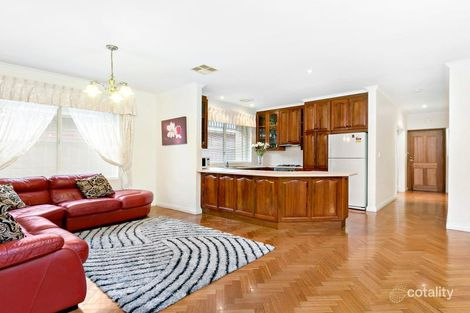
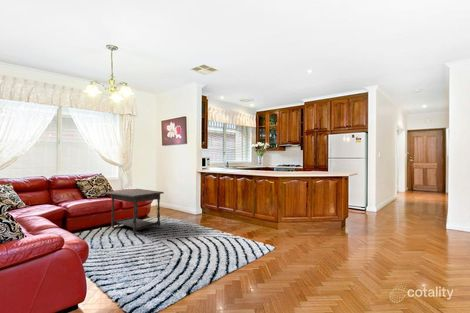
+ side table (135, 209)
